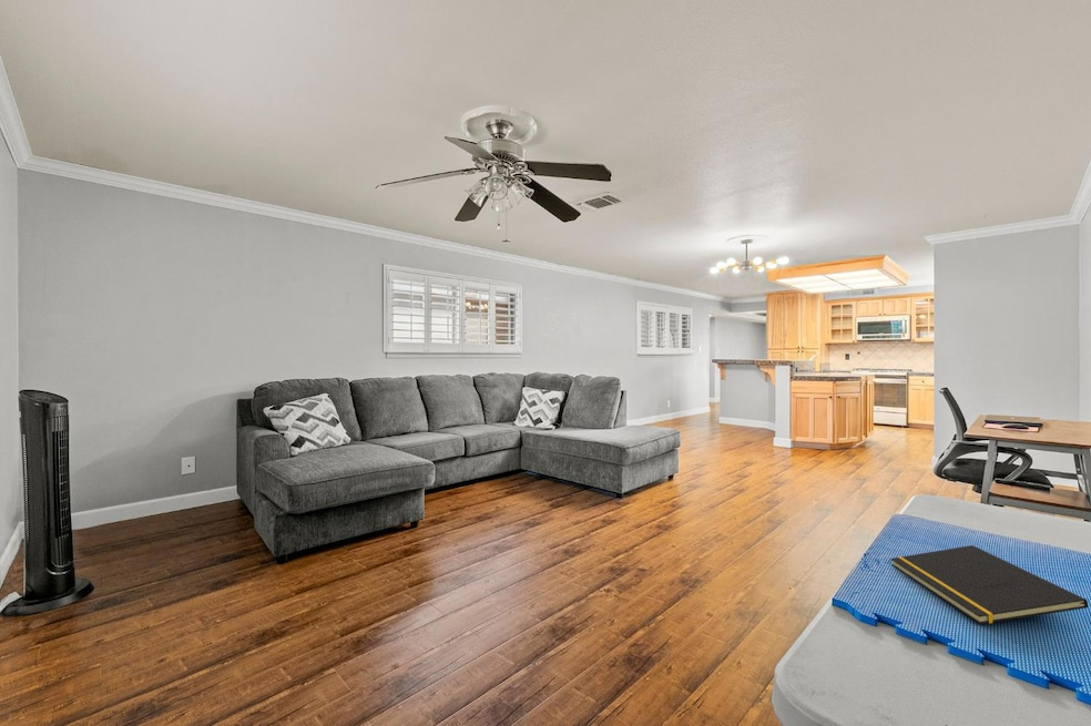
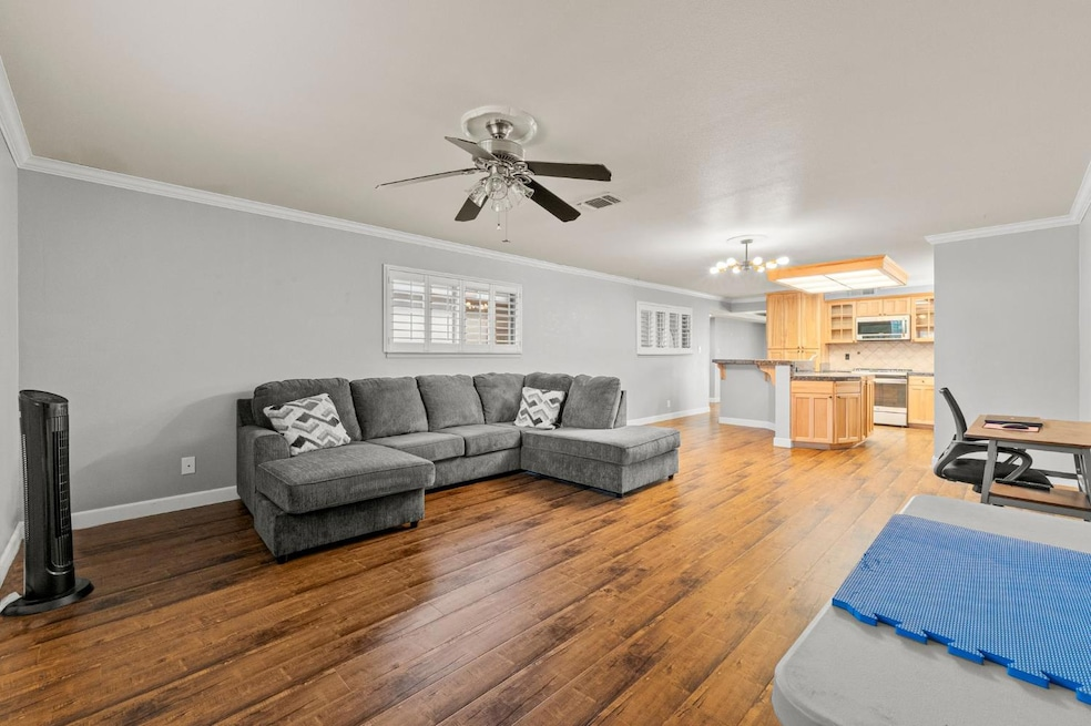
- notepad (976, 580)
